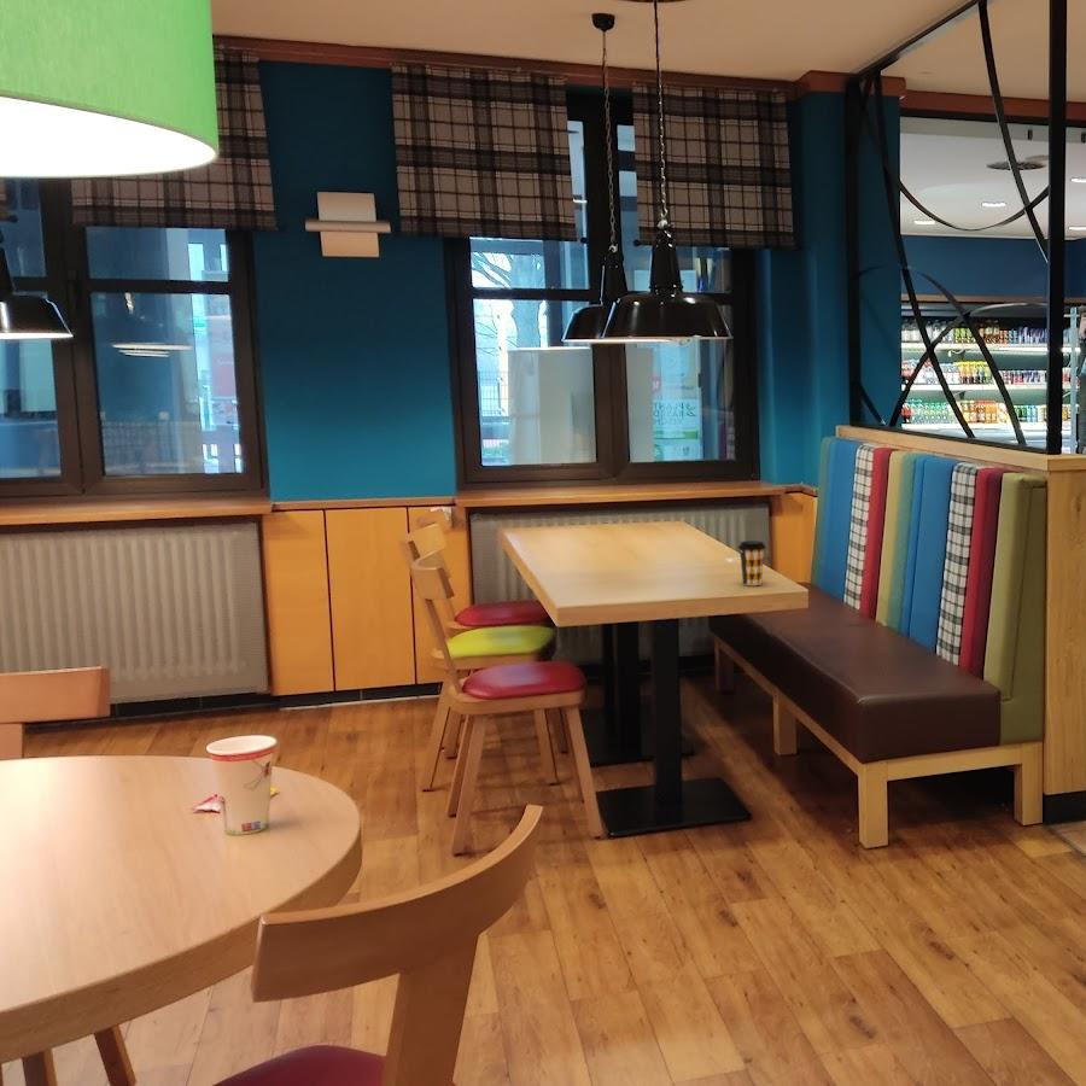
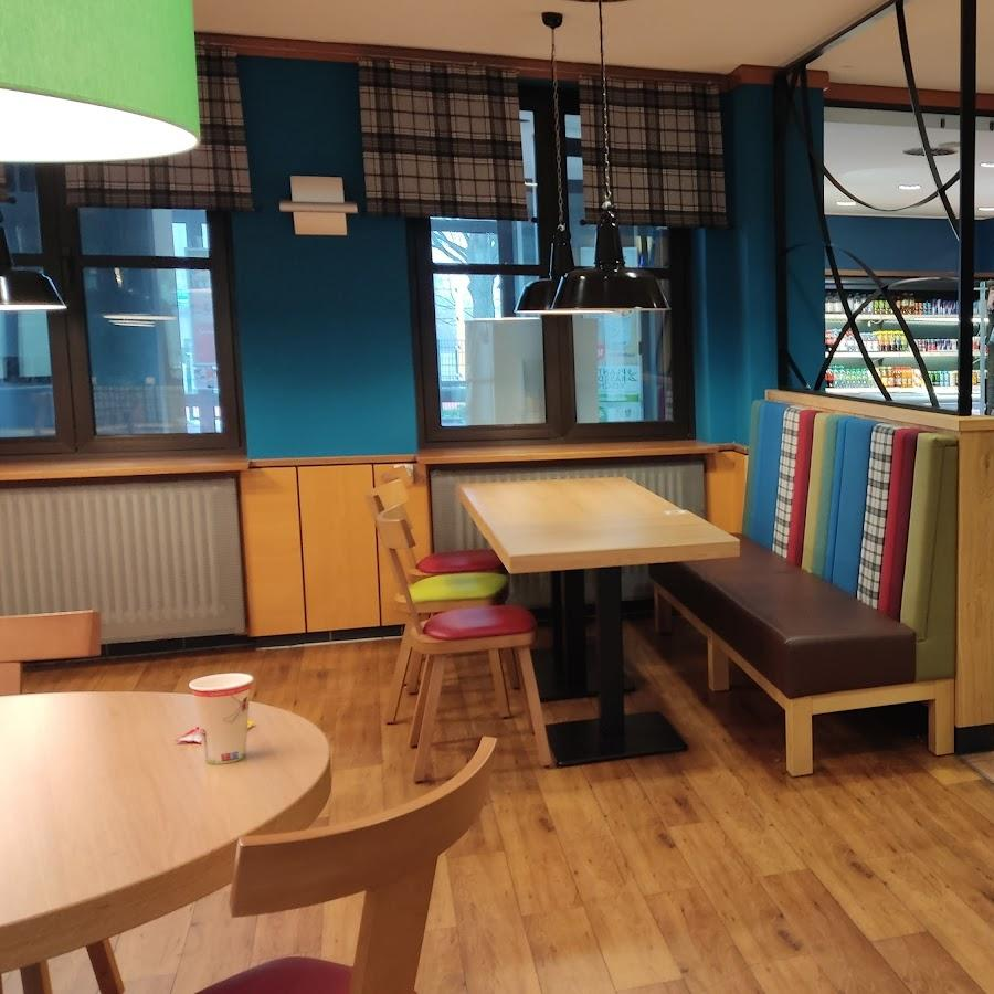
- coffee cup (752, 562)
